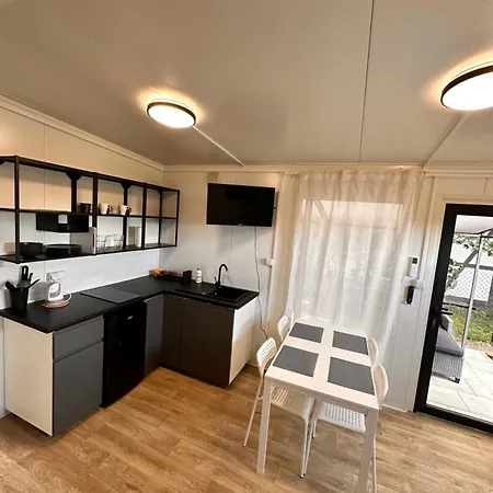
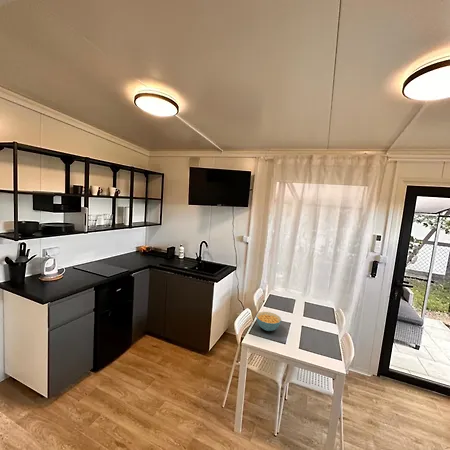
+ cereal bowl (268, 323)
